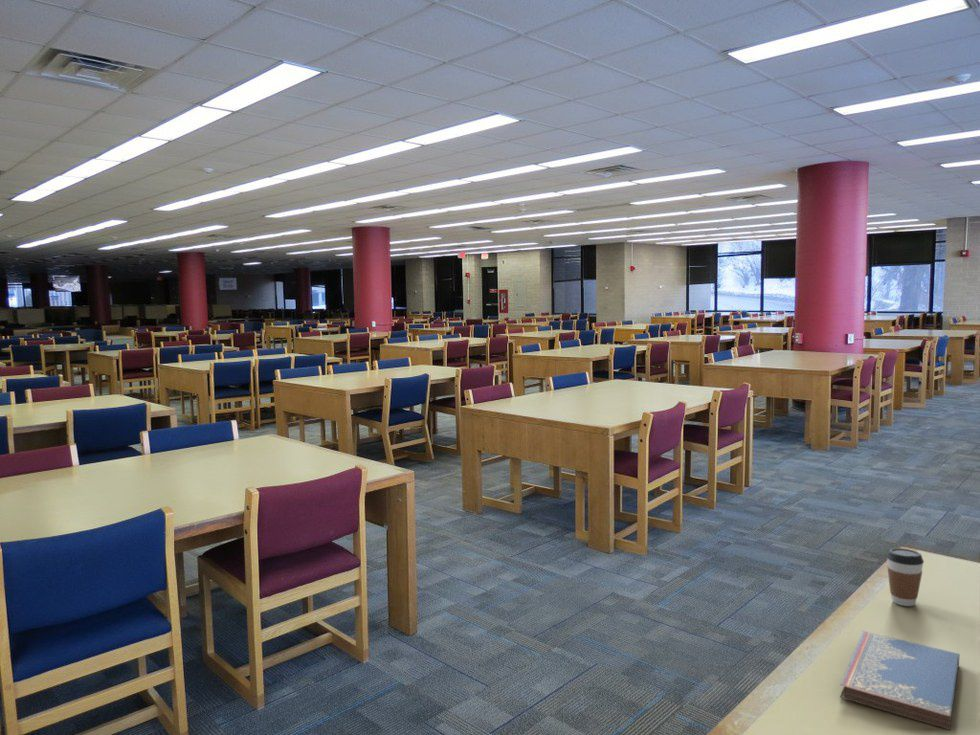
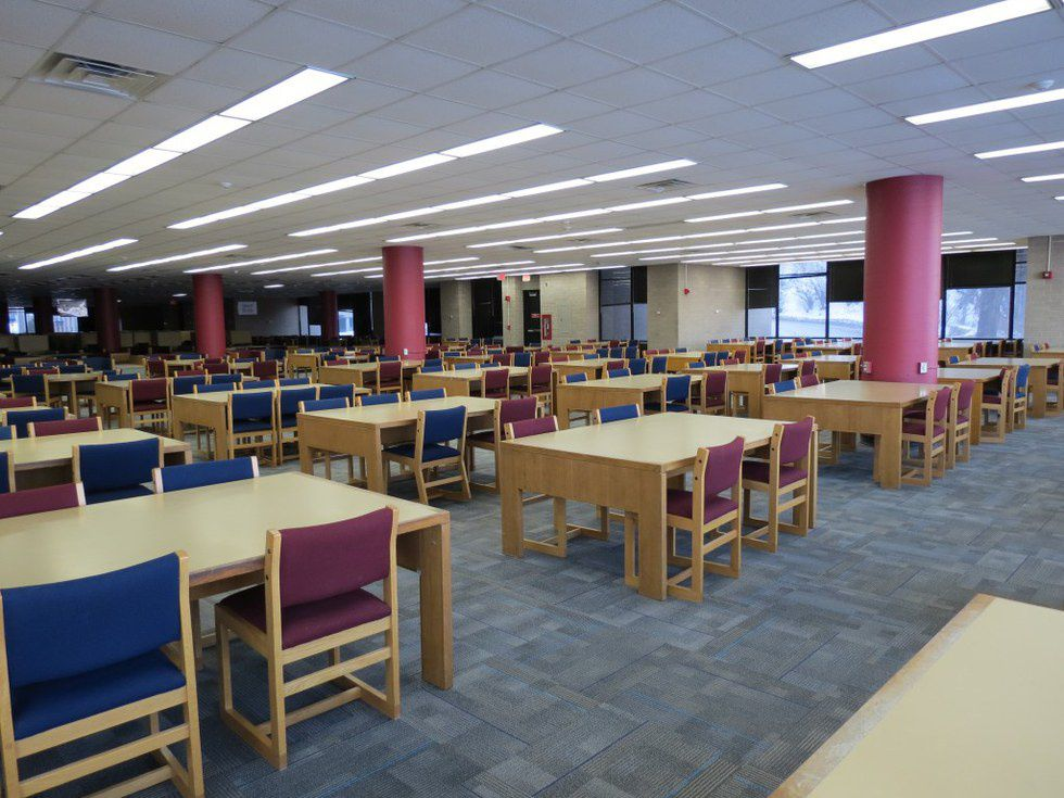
- coffee cup (904, 577)
- hardcover book (901, 674)
